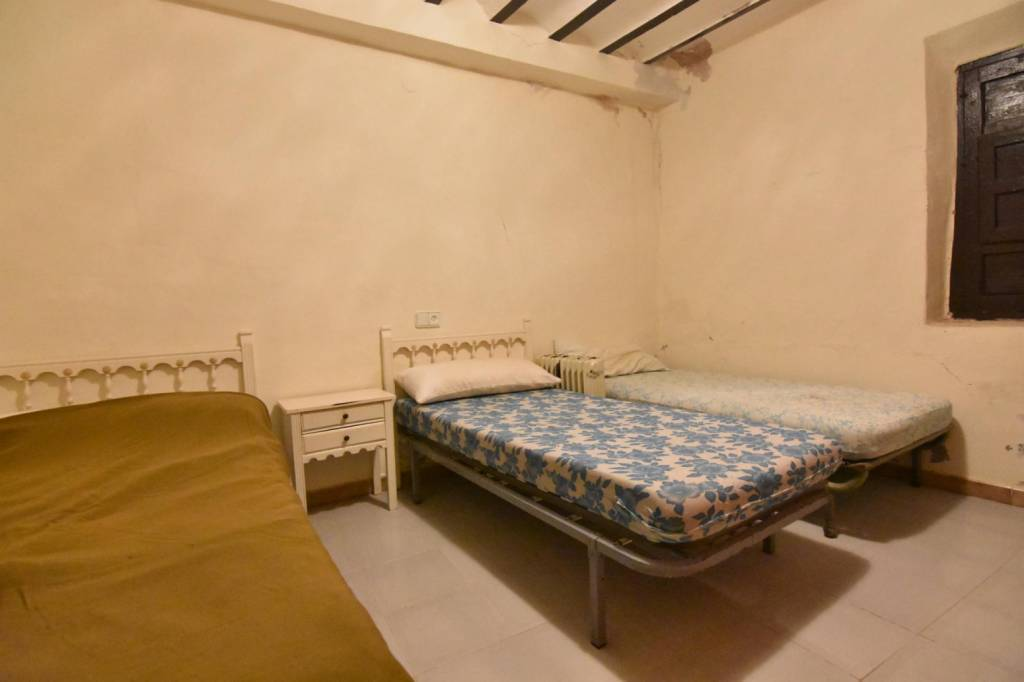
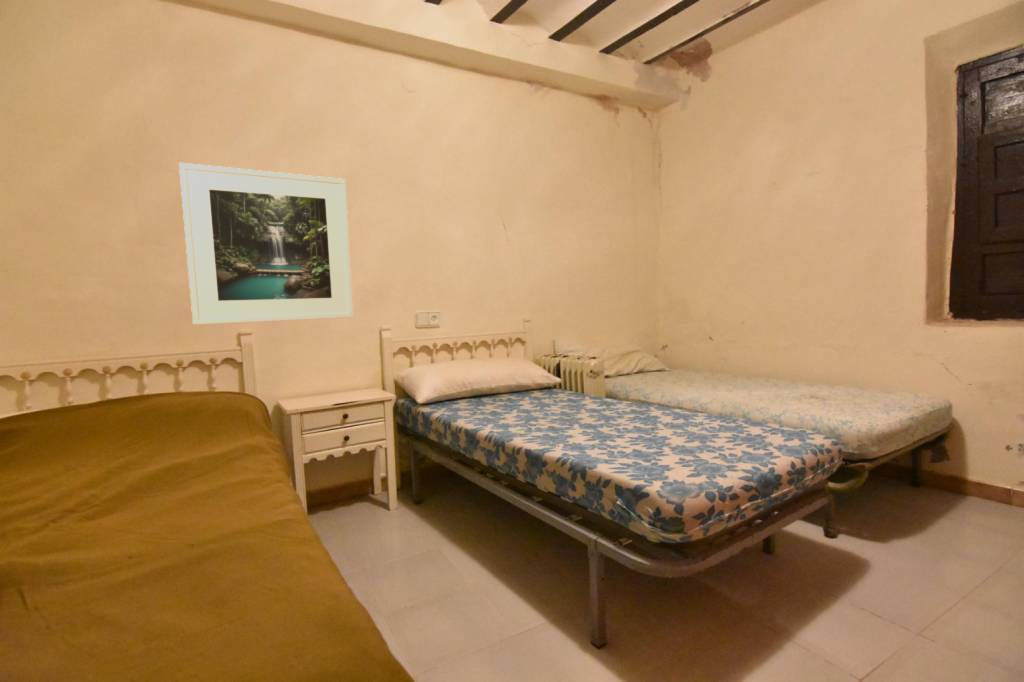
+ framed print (274, 247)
